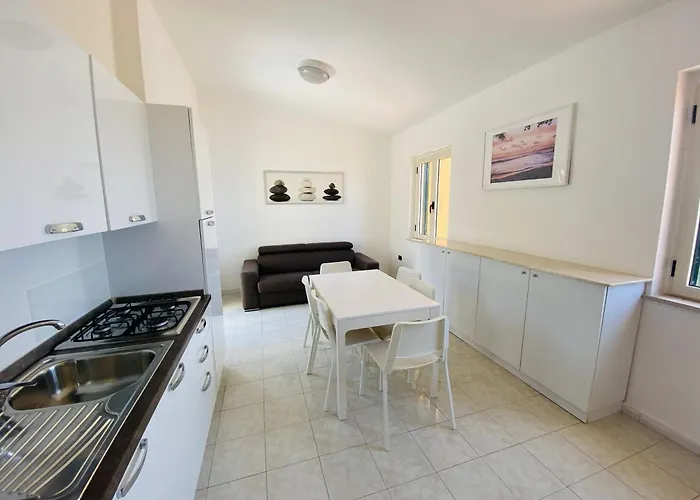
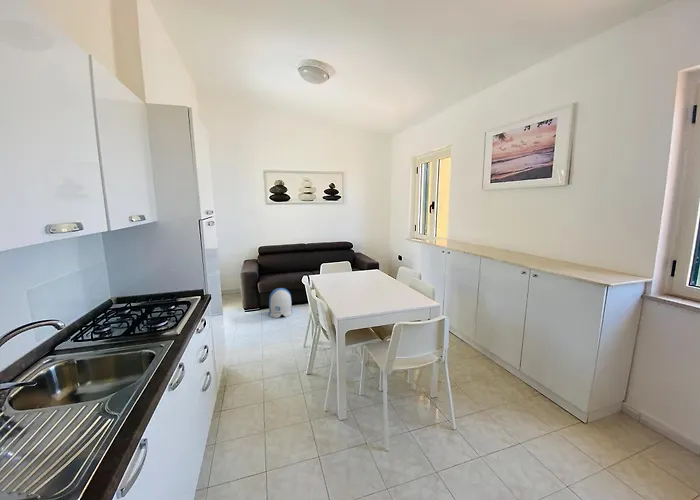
+ sun visor (280, 300)
